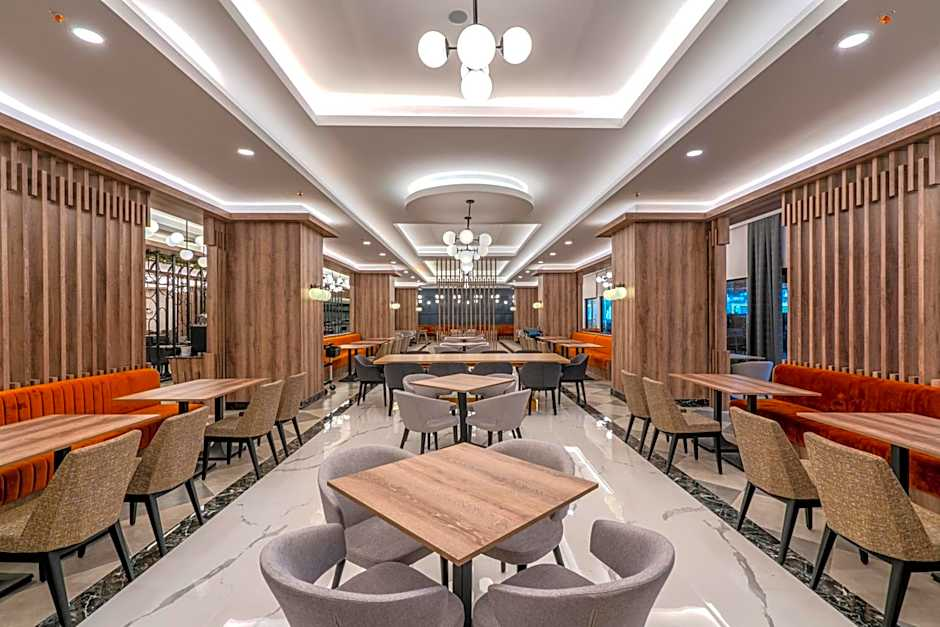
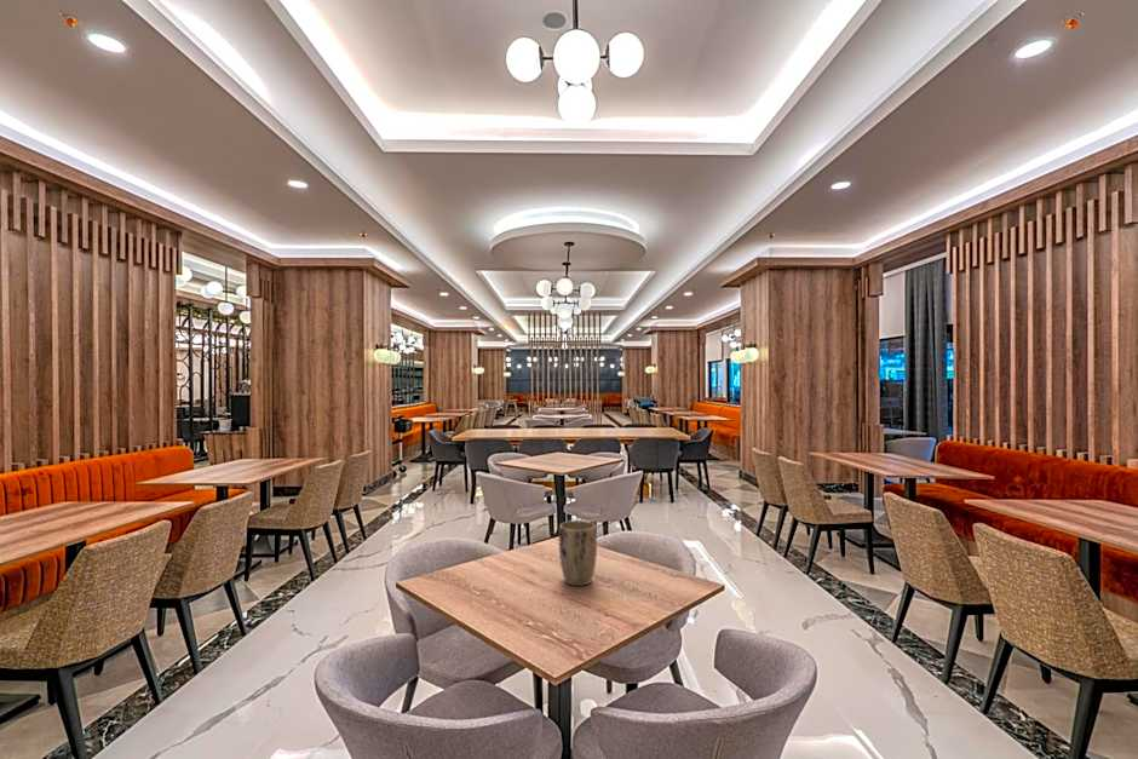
+ plant pot (577, 552)
